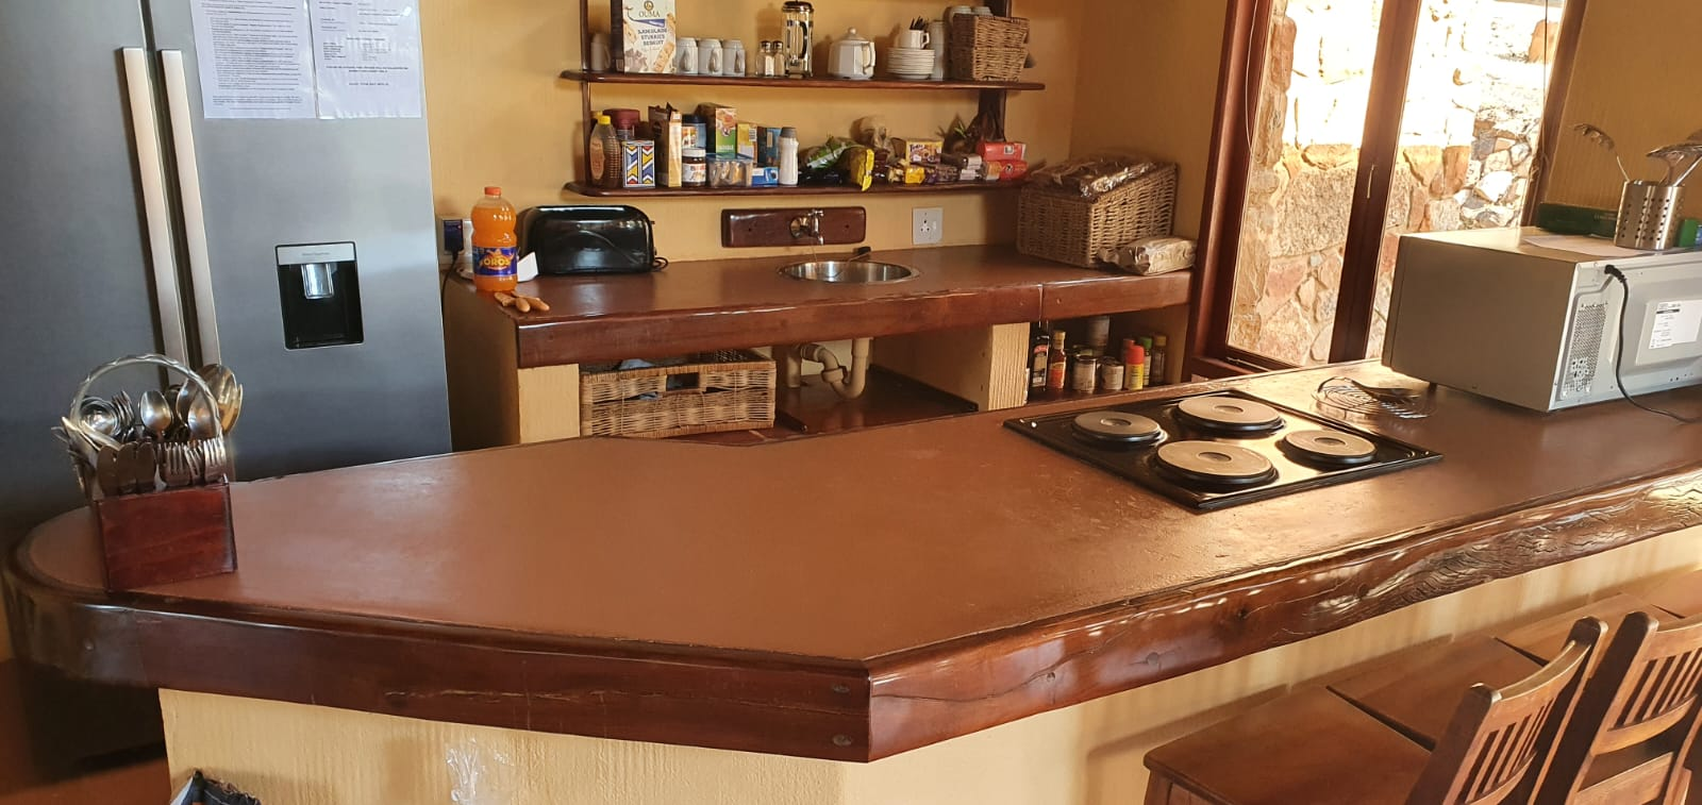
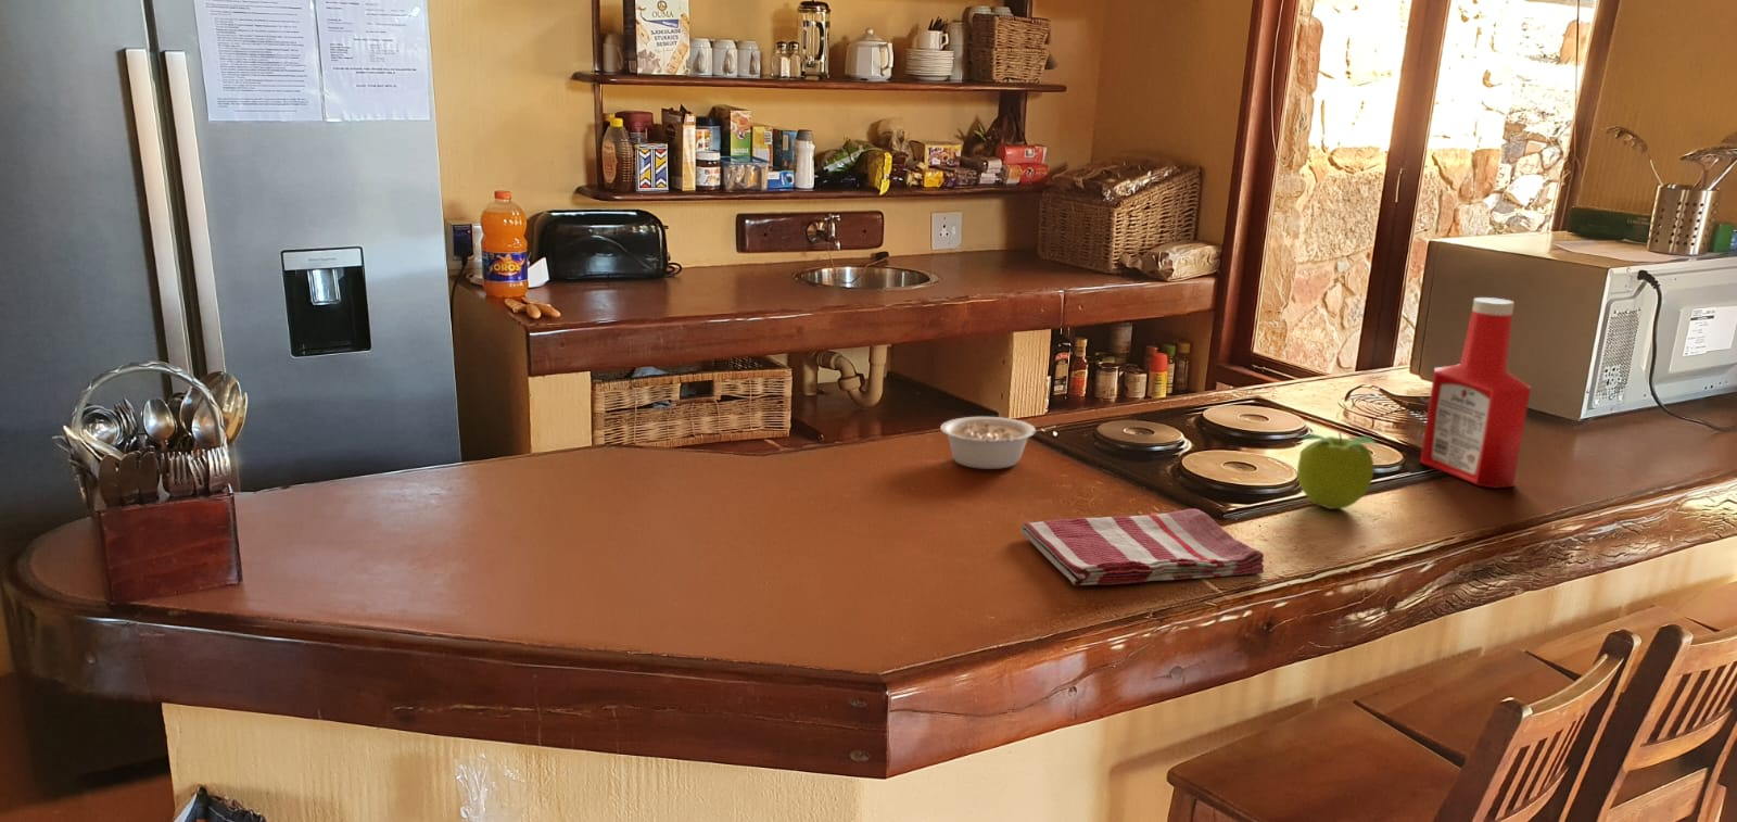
+ legume (990, 440)
+ fruit (1335, 469)
+ dish towel (1139, 542)
+ soap bottle (1479, 388)
